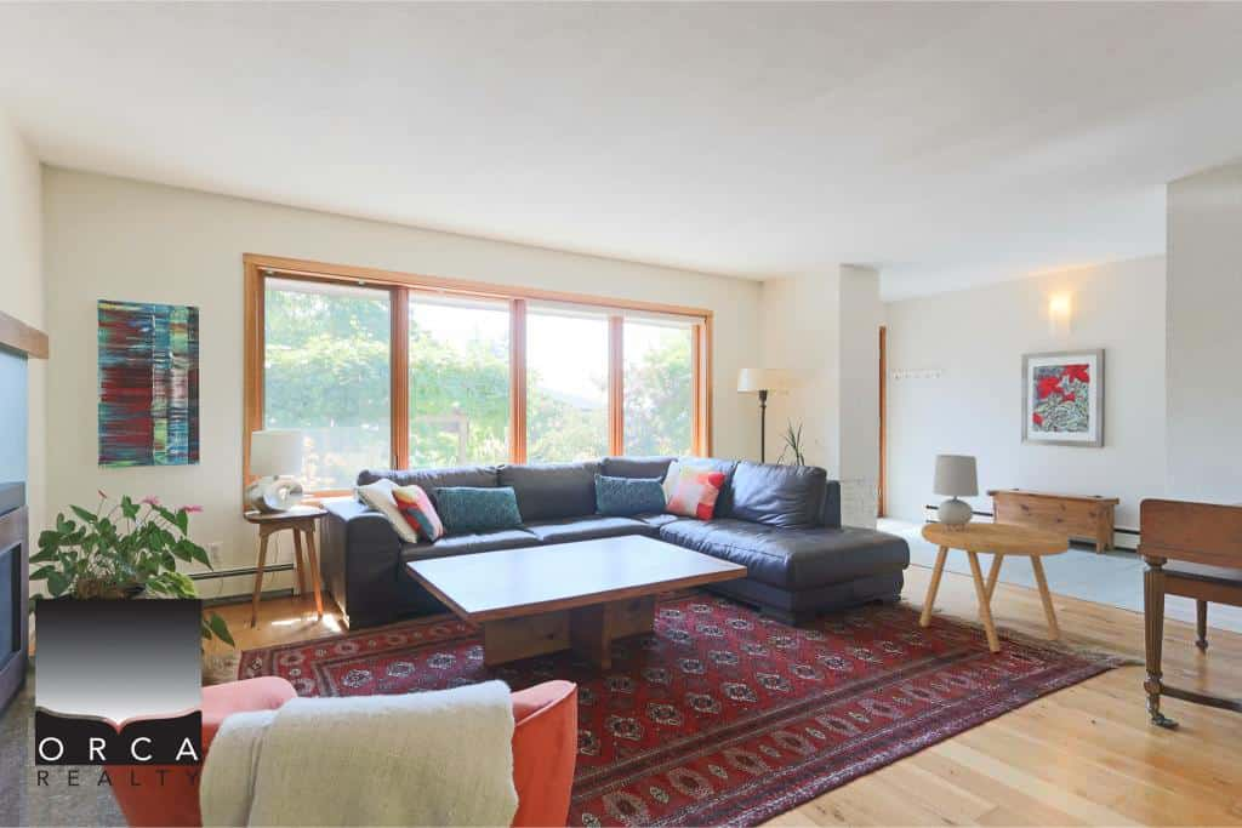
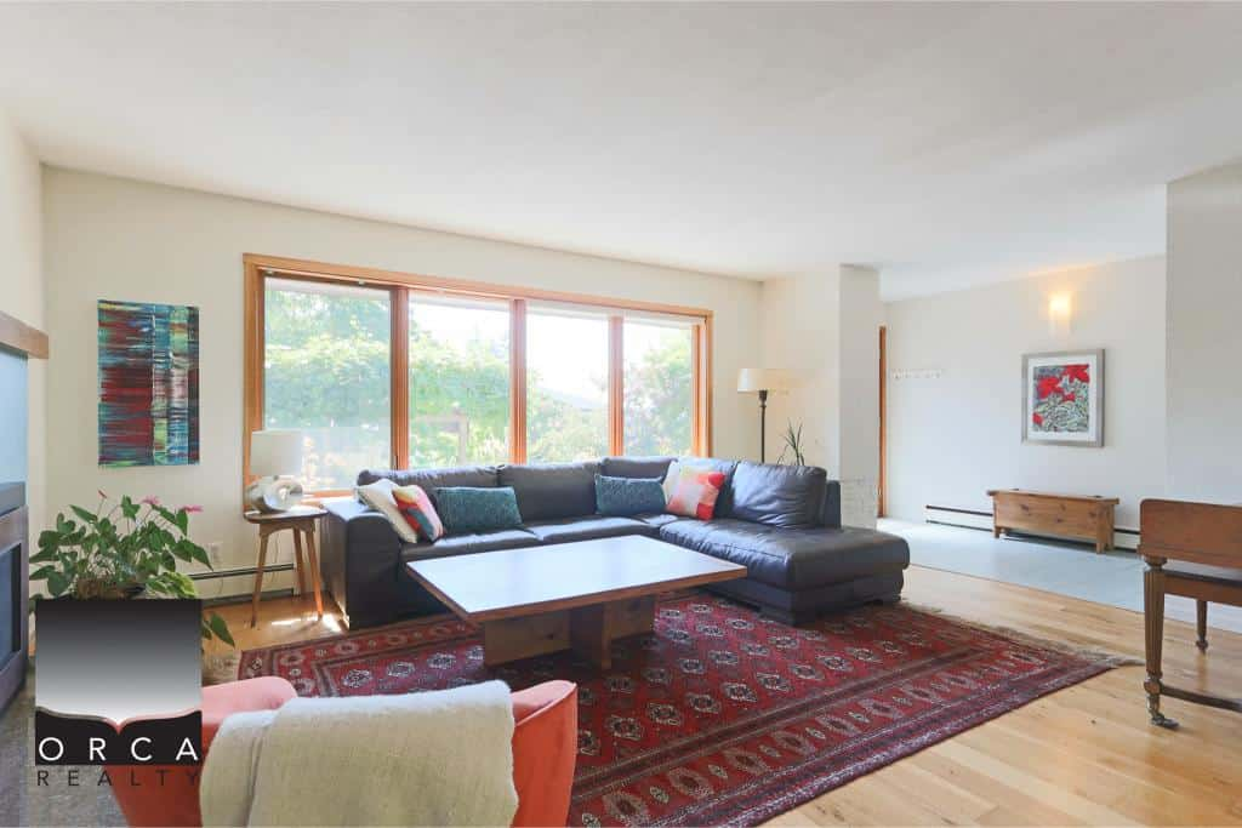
- table lamp (956, 491)
- side table (991, 582)
